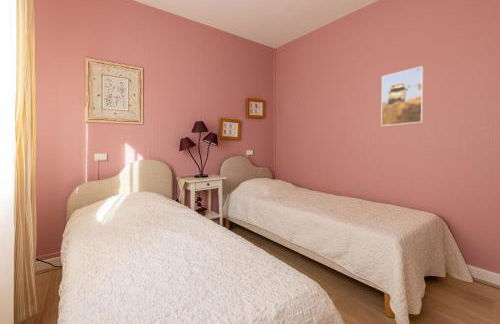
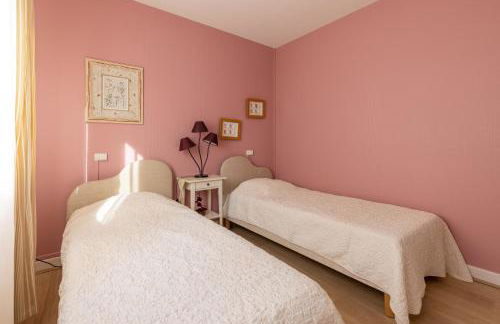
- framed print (401, 98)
